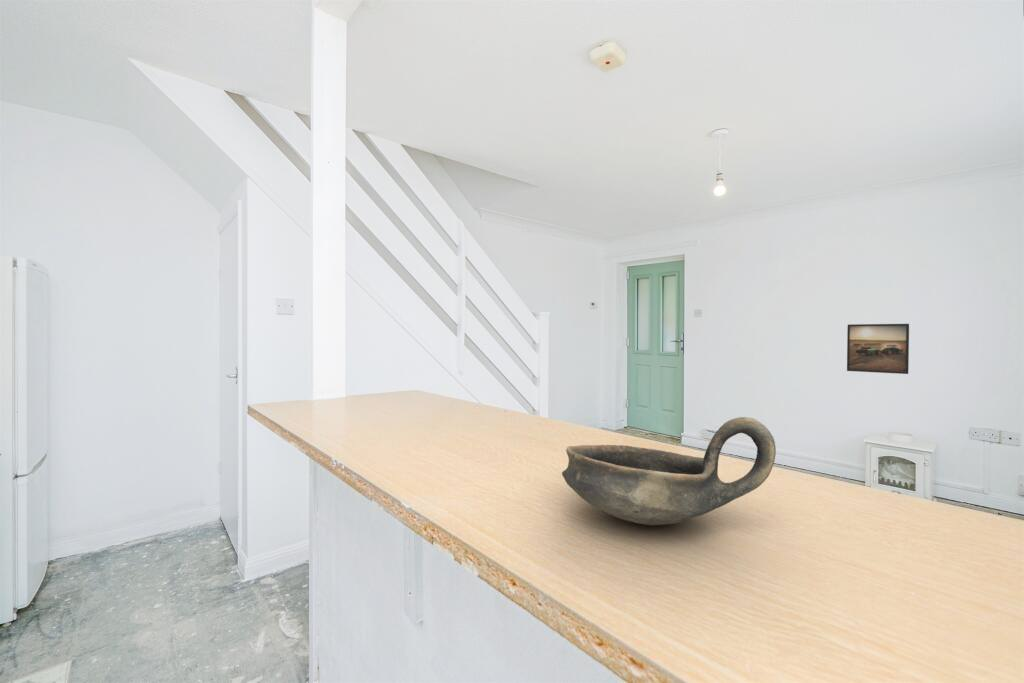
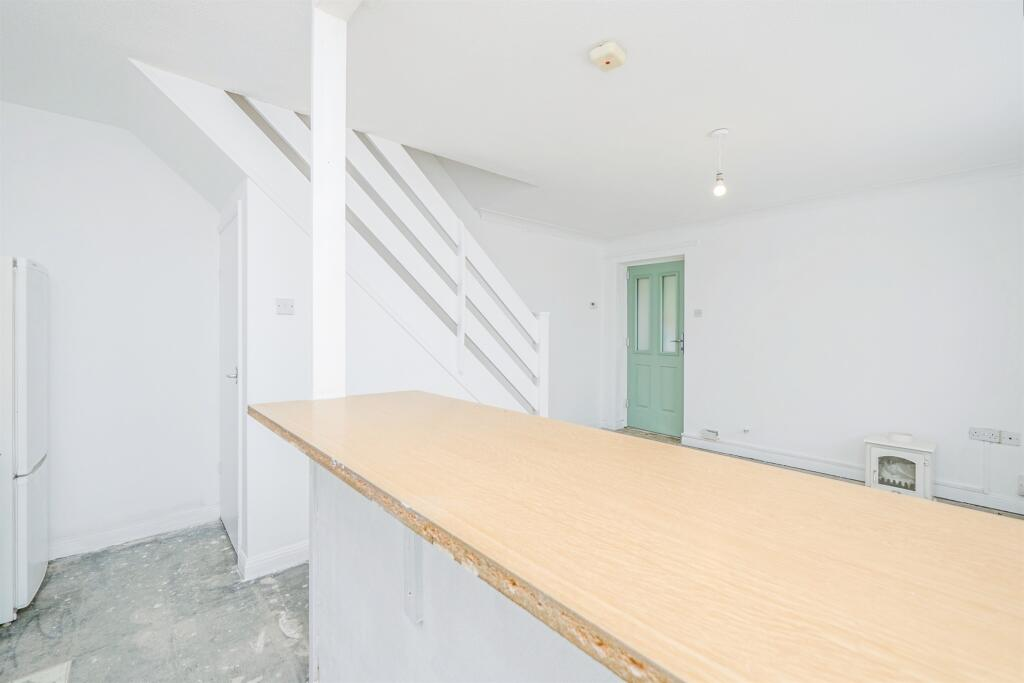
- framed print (876, 348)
- oil lamp (660, 467)
